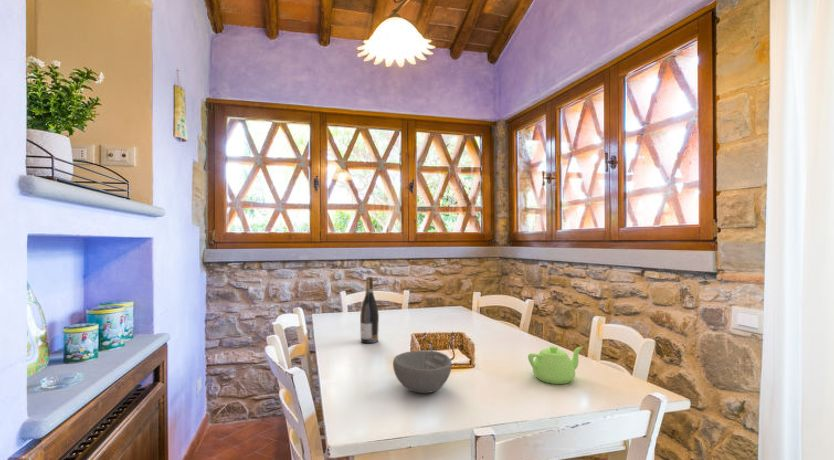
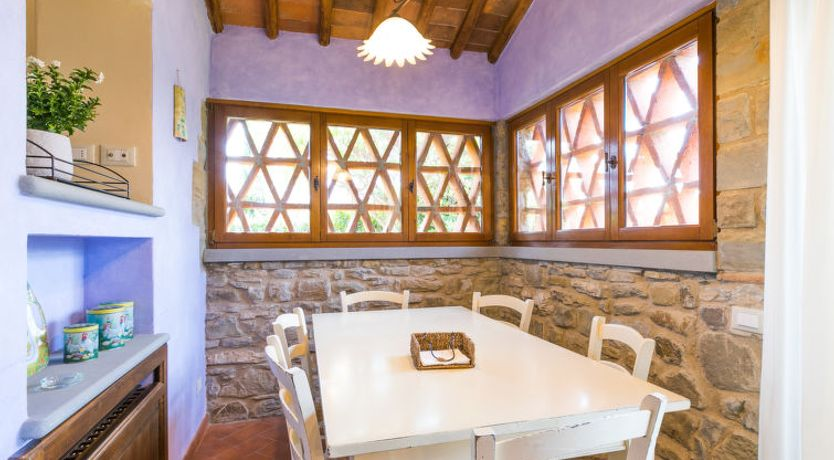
- bowl (422, 373)
- wine bottle (369, 309)
- teapot (555, 362)
